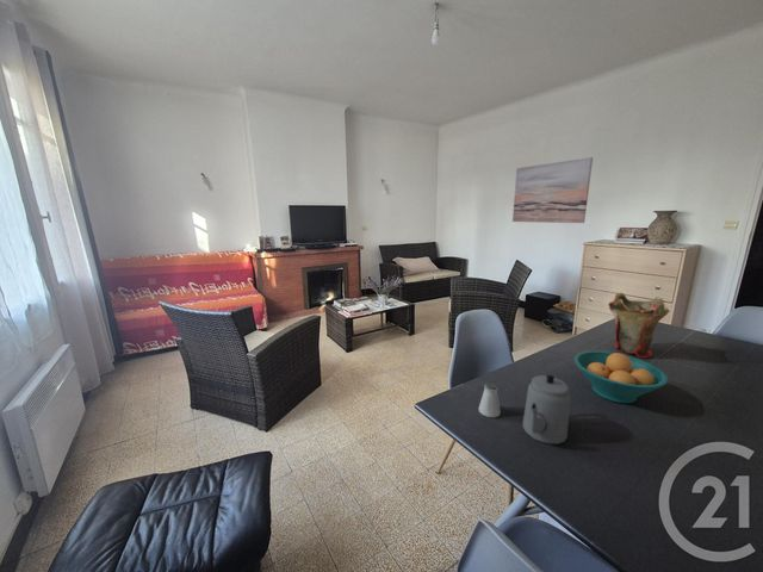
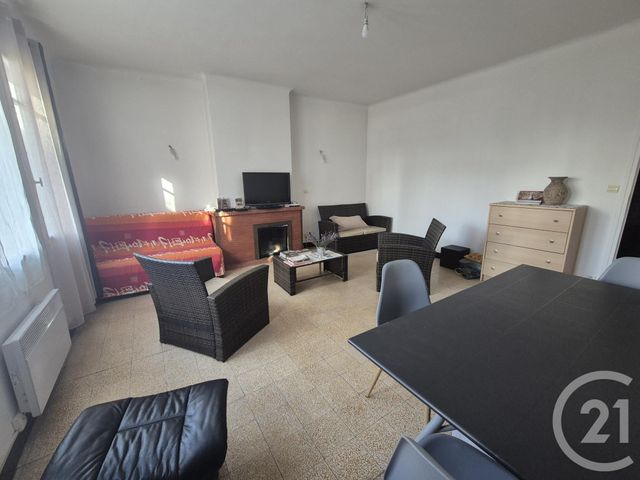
- teapot (546, 404)
- saltshaker (490, 398)
- vase (634, 325)
- wall art (547, 193)
- fruit bowl (616, 374)
